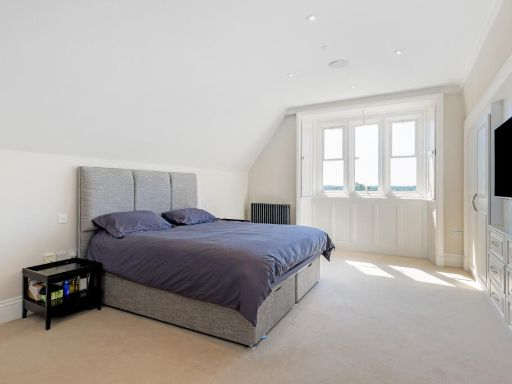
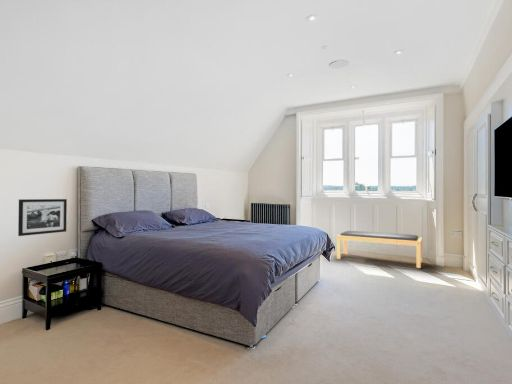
+ bench (378, 242)
+ picture frame (43, 216)
